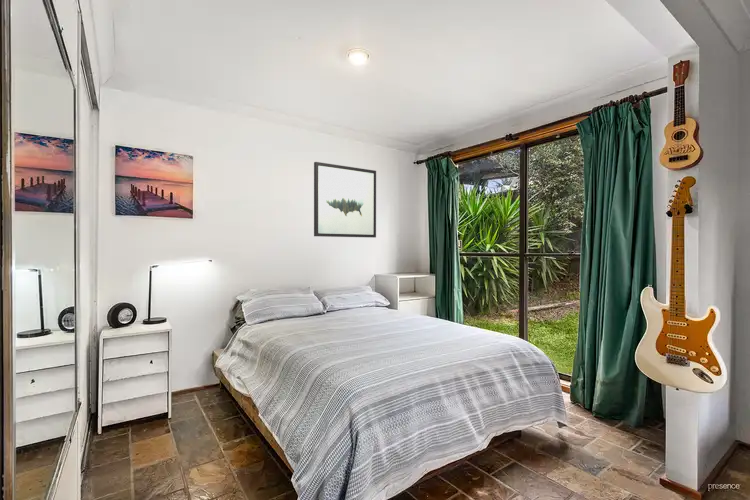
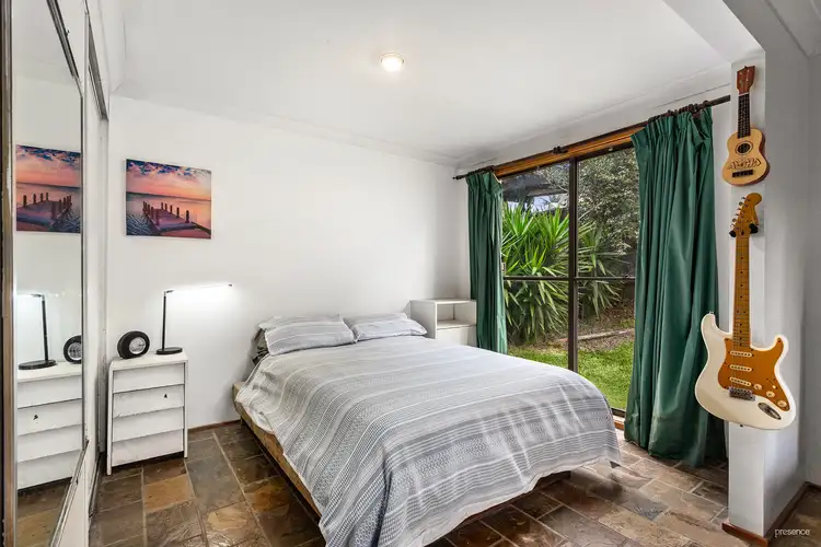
- wall art (346, 201)
